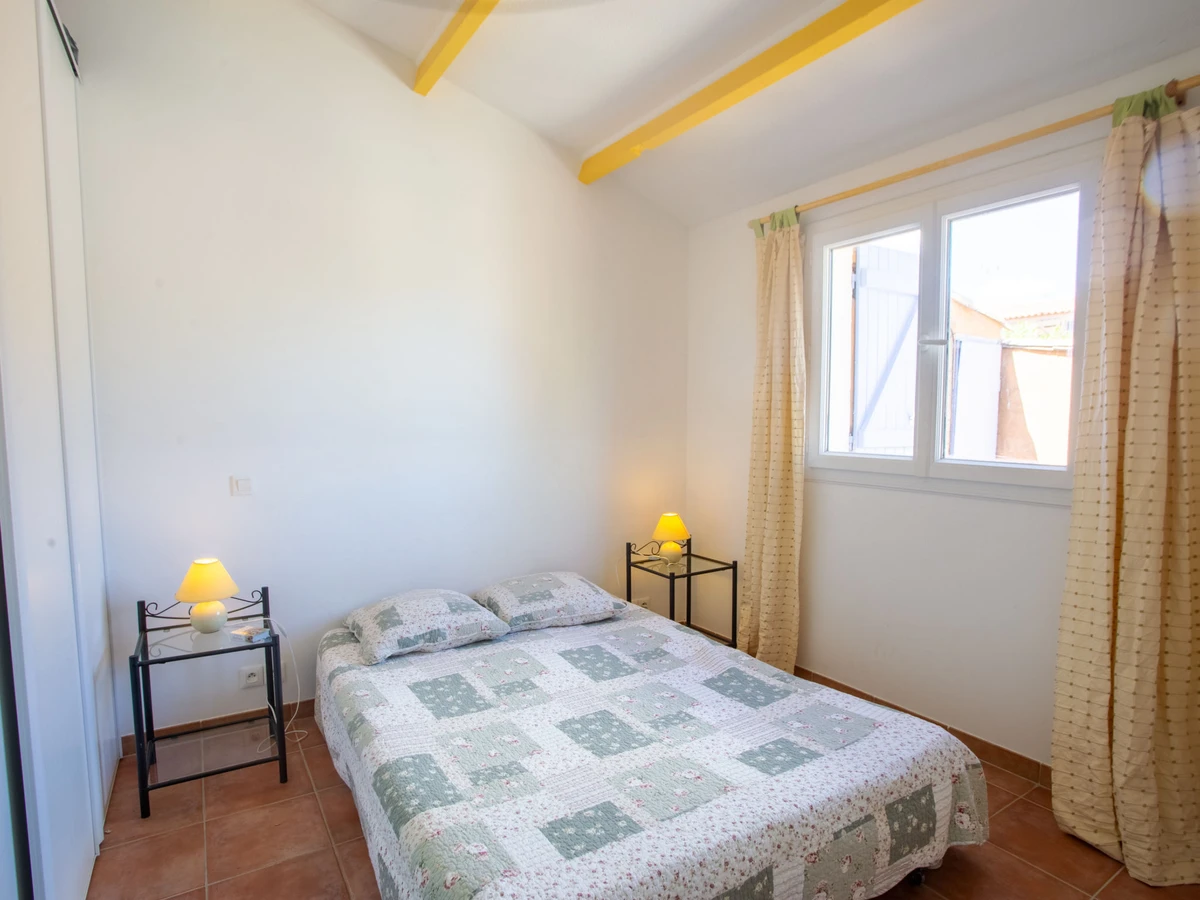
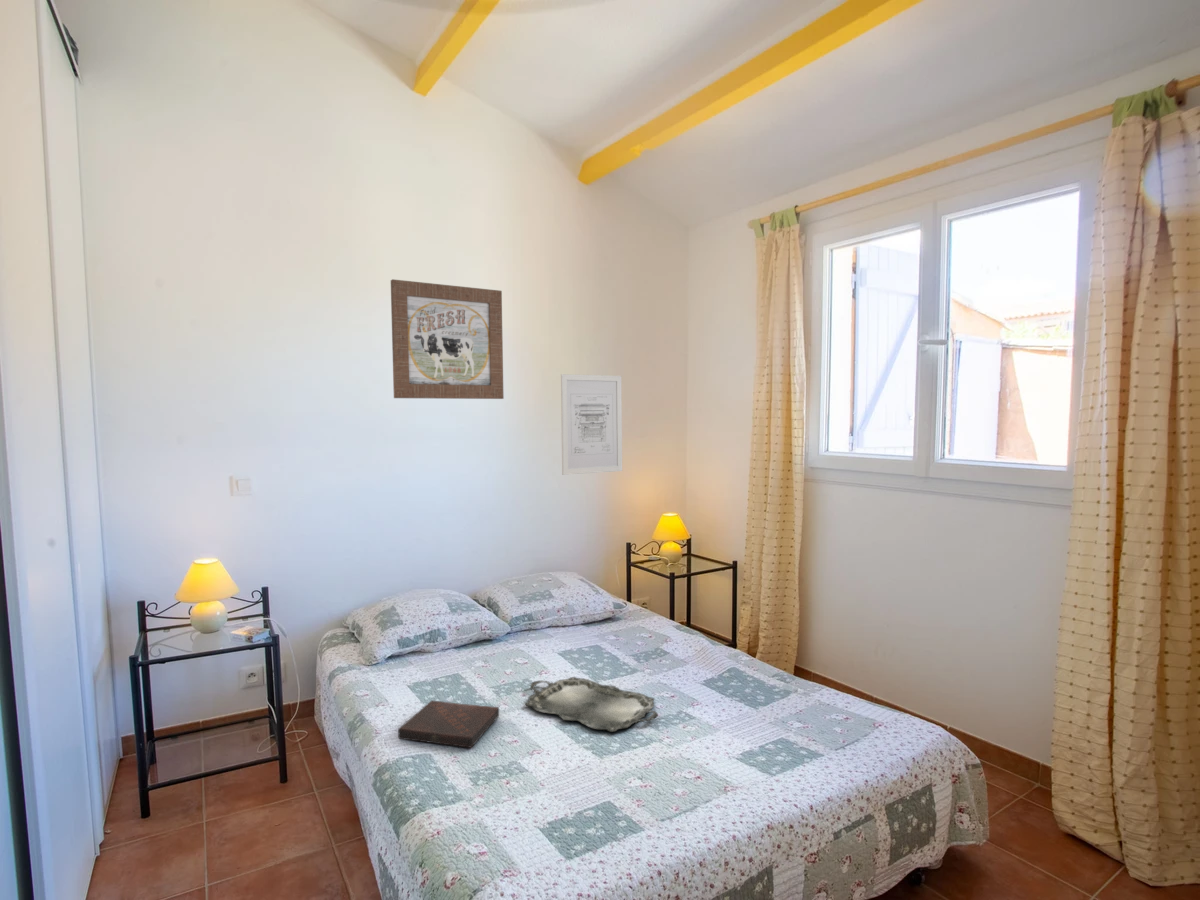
+ wall art (592, 424)
+ book (450, 722)
+ serving tray (590, 702)
+ wall art (449, 342)
